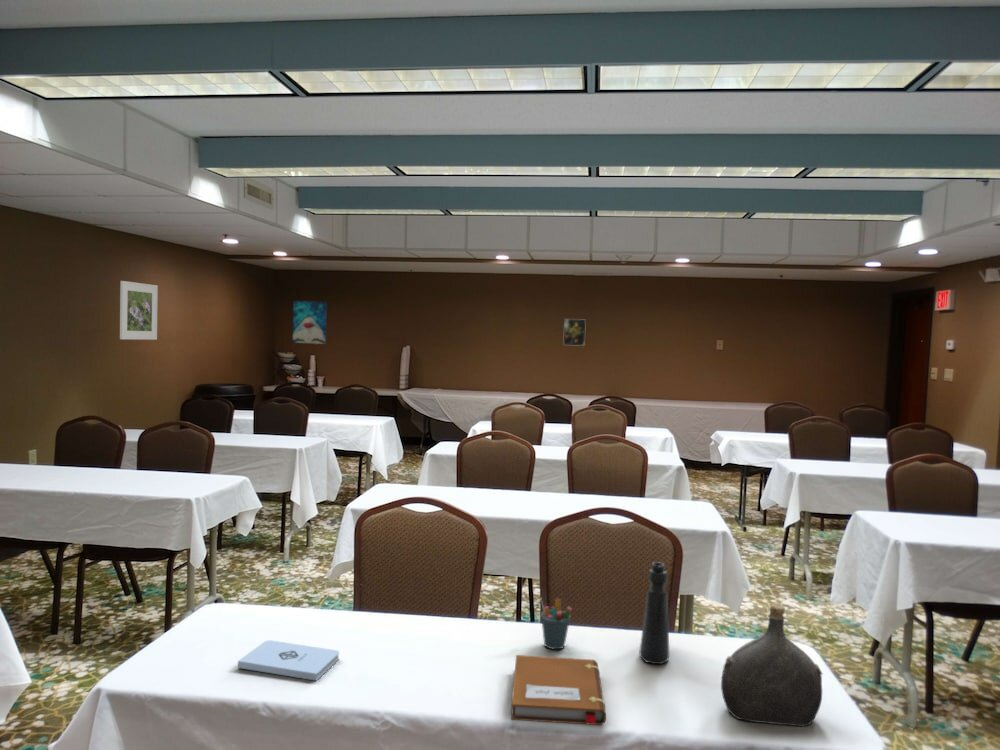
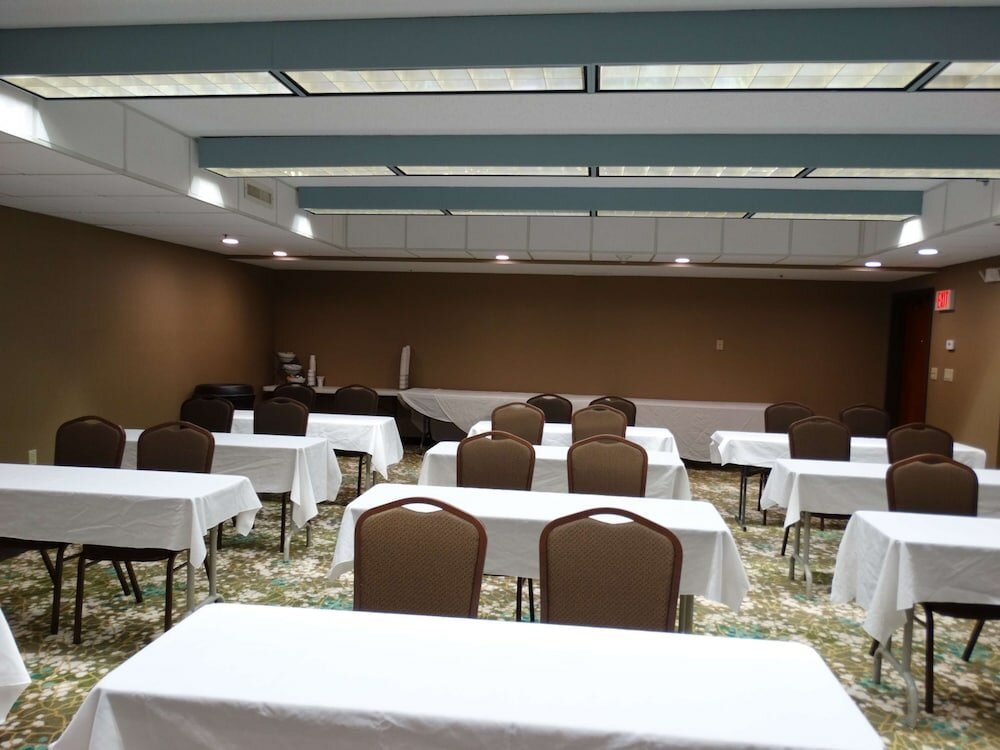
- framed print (139, 311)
- notepad (290, 659)
- wall art (309, 322)
- water bottle (656, 606)
- notebook (557, 688)
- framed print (574, 332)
- water jug (772, 660)
- pen holder (555, 621)
